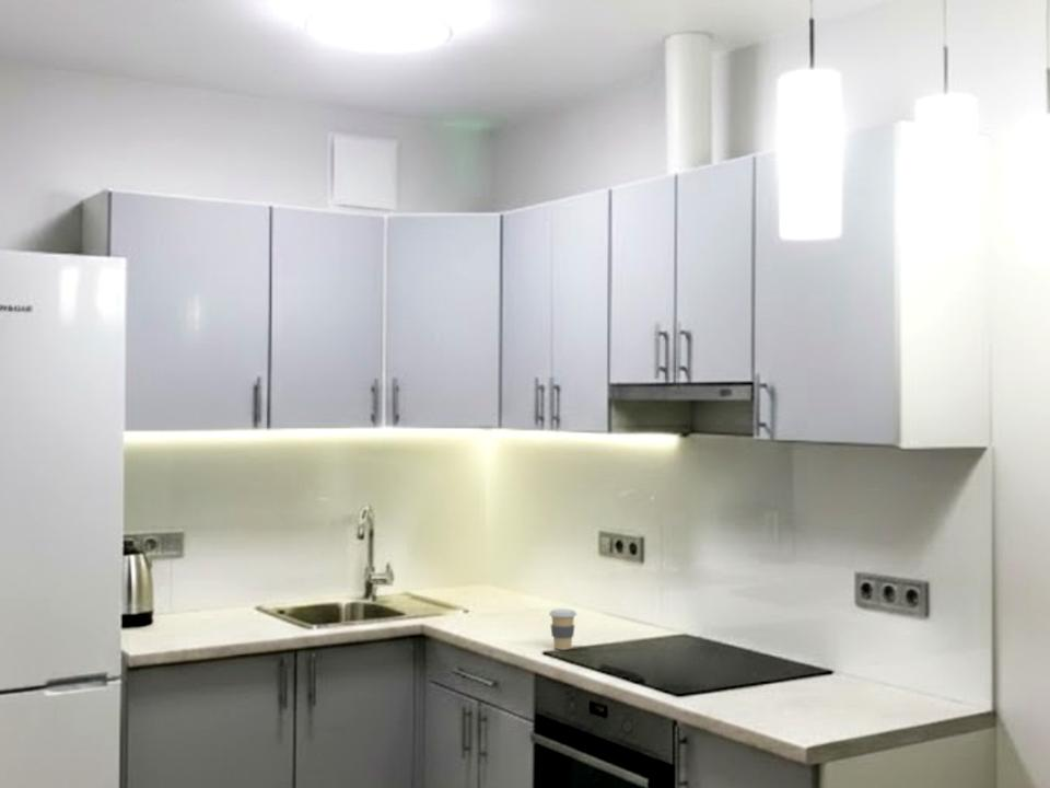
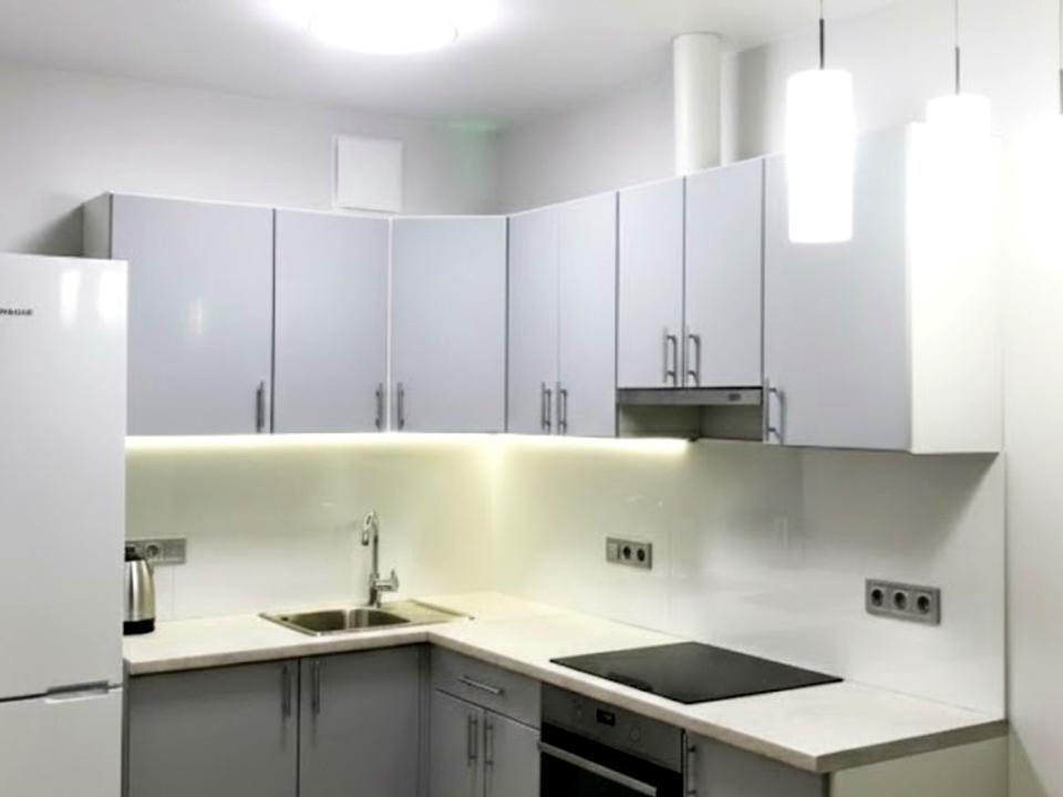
- coffee cup (562, 629)
